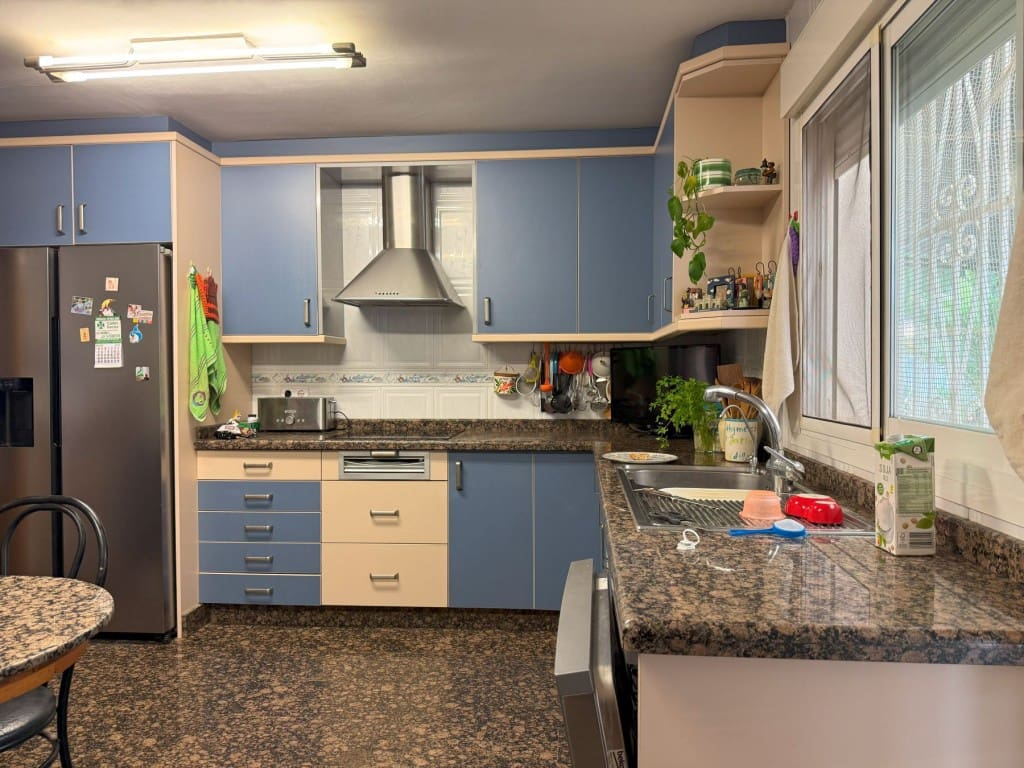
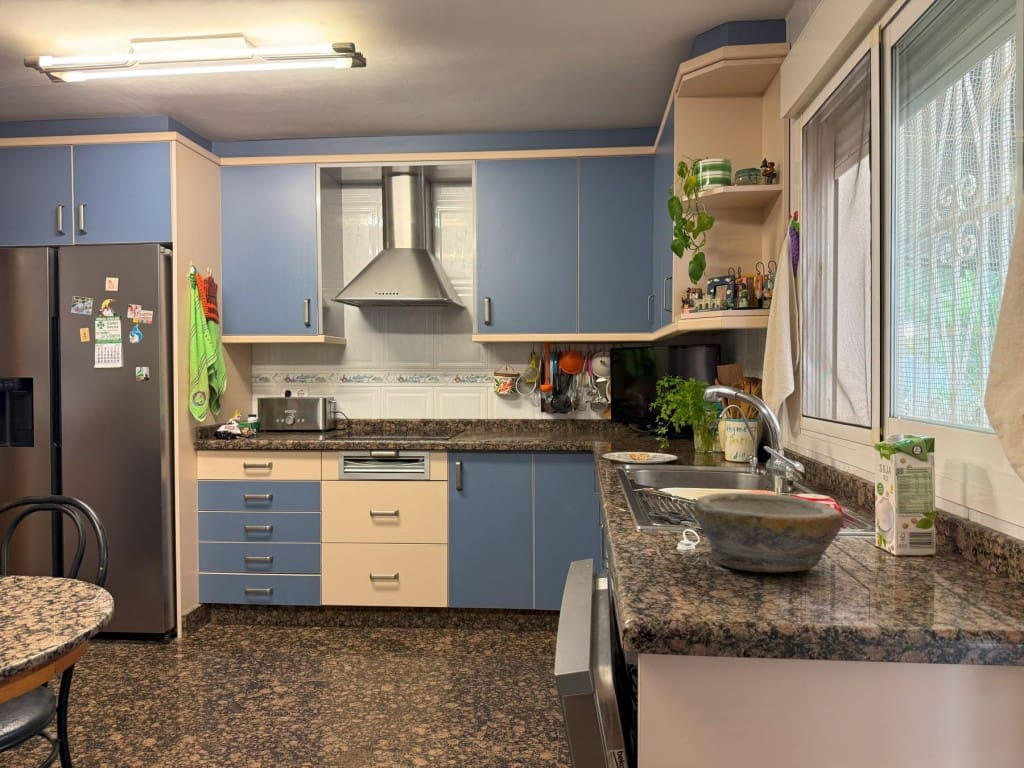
+ bowl (765, 533)
